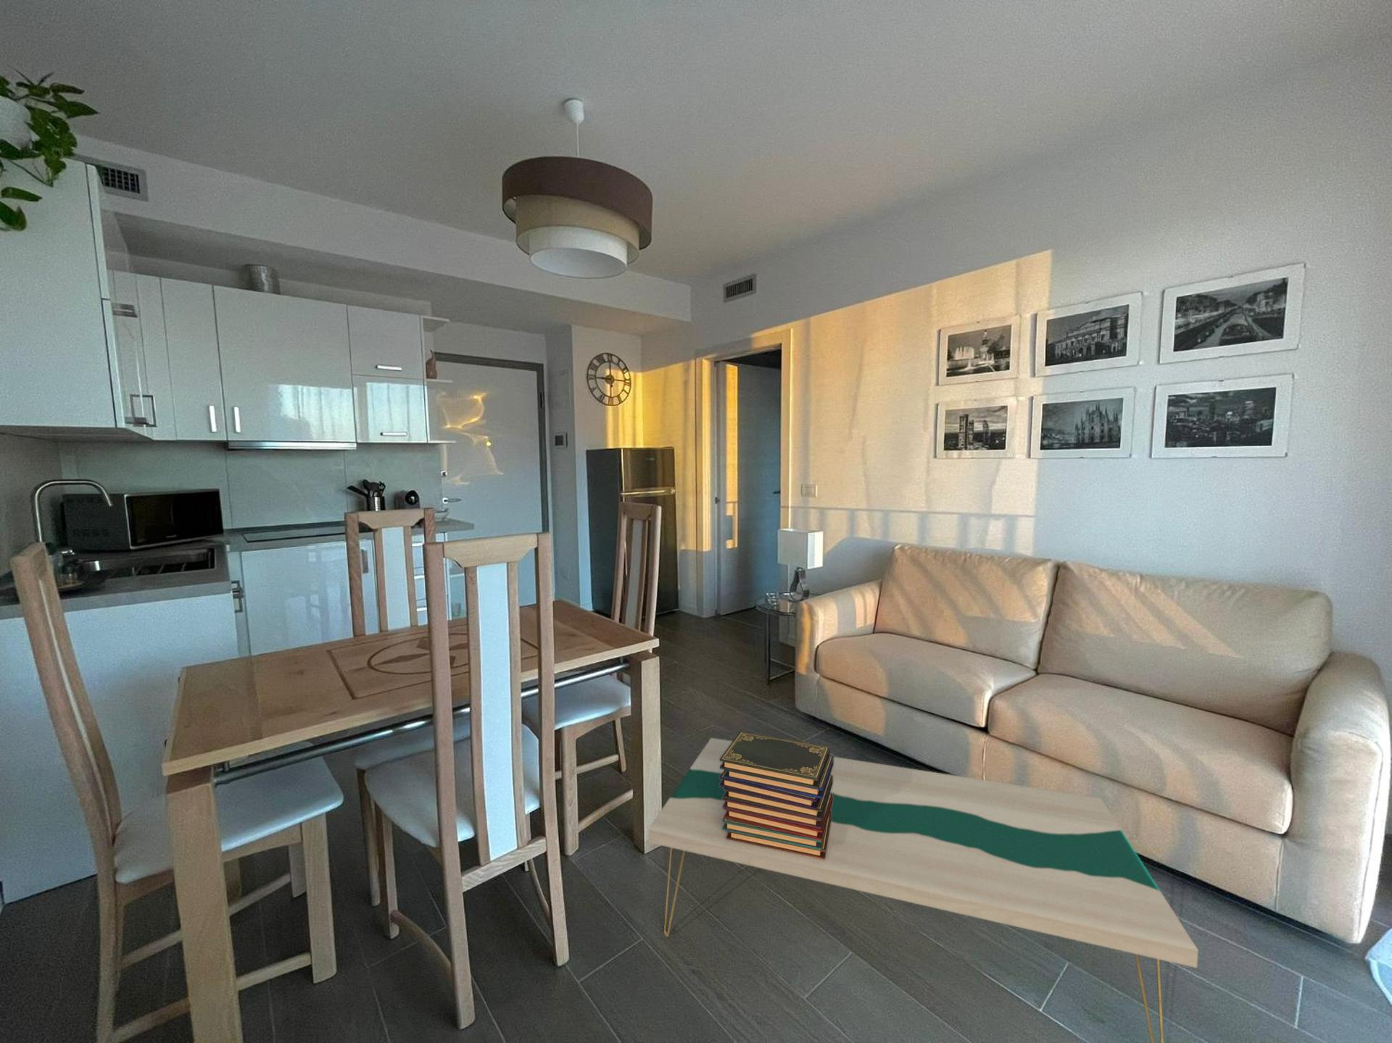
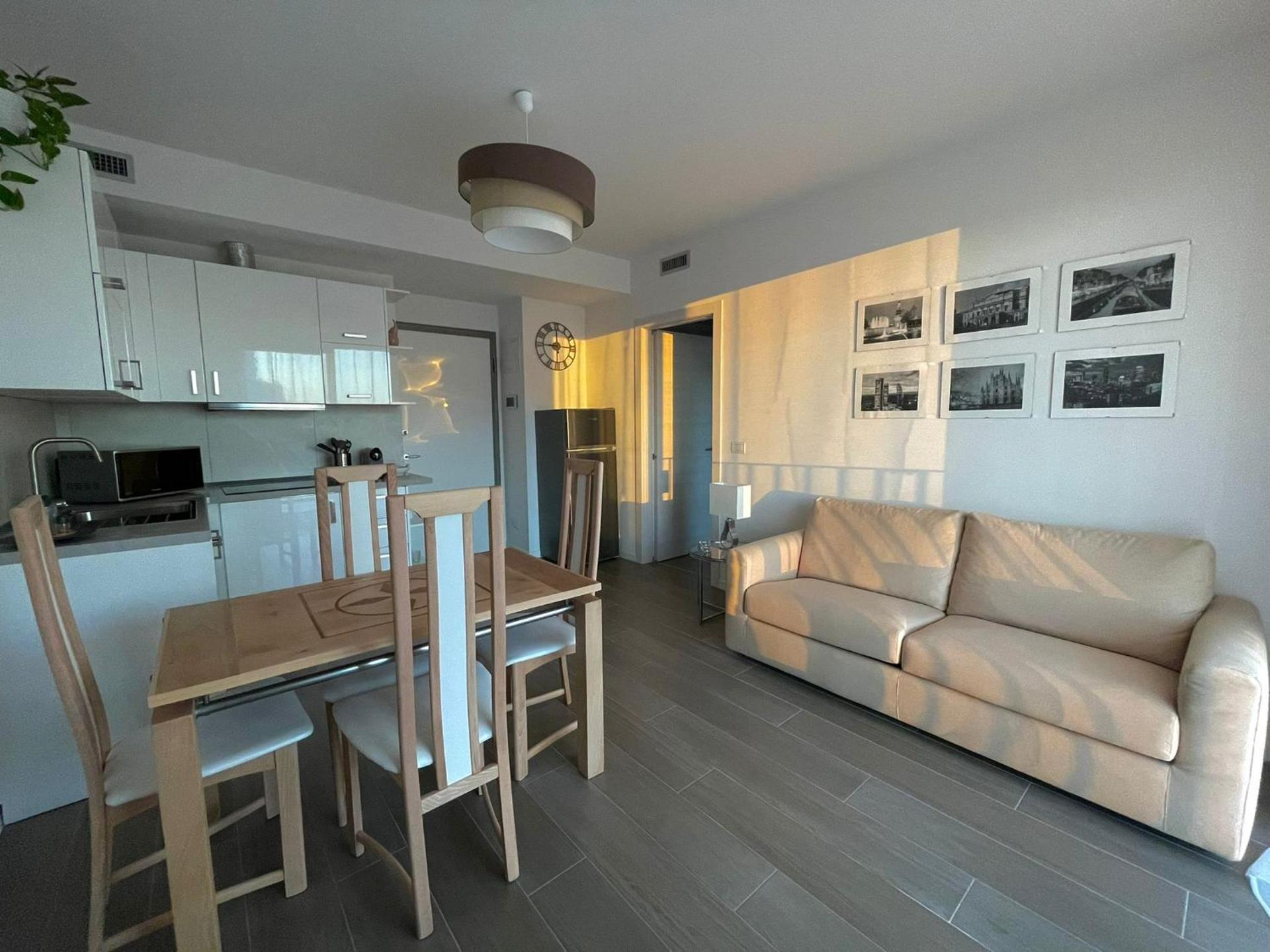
- coffee table (882, 871)
- book stack (776, 790)
